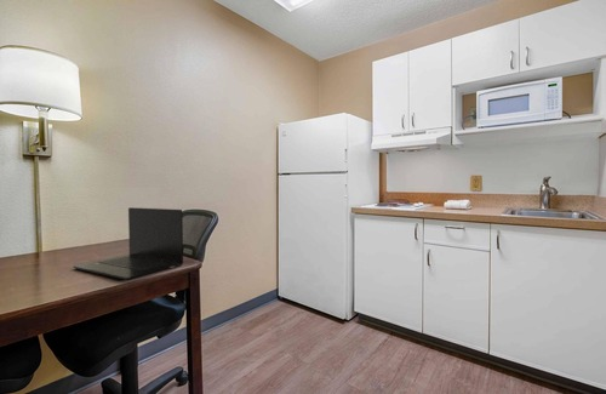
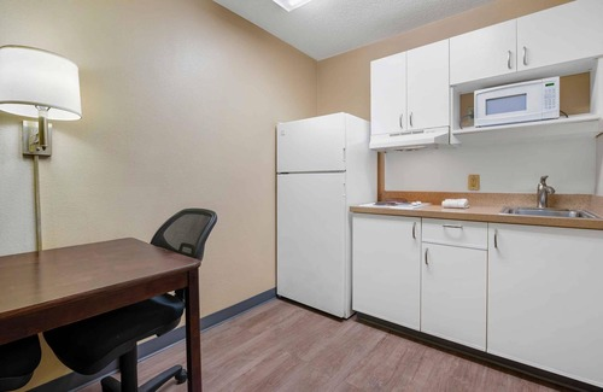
- laptop (130, 238)
